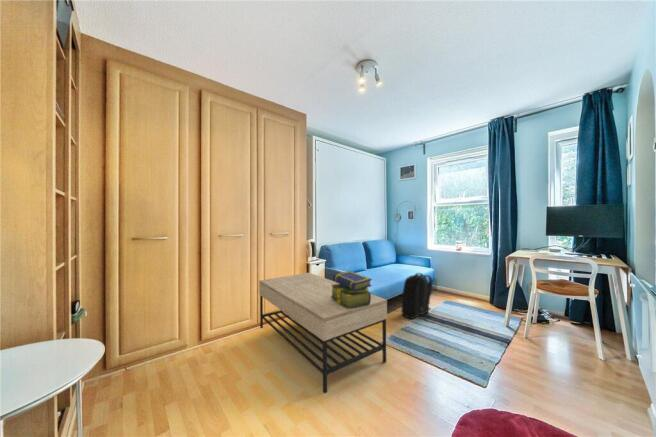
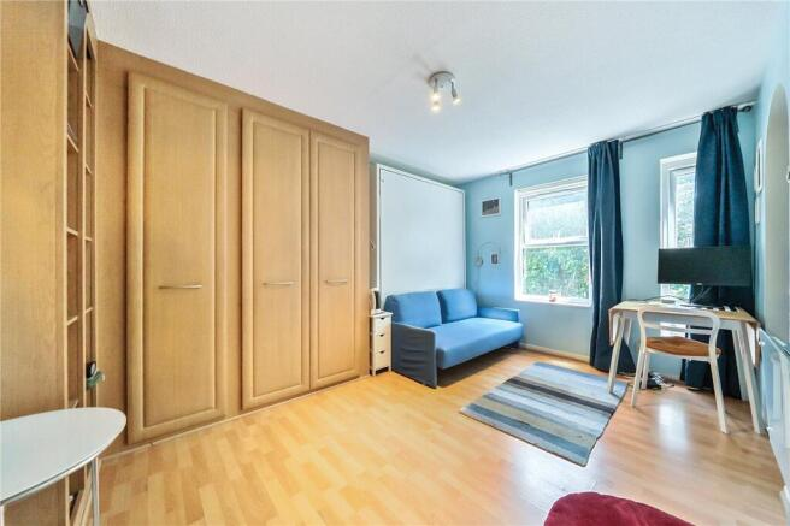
- backpack (419, 294)
- stack of books (351, 288)
- coffee table (314, 315)
